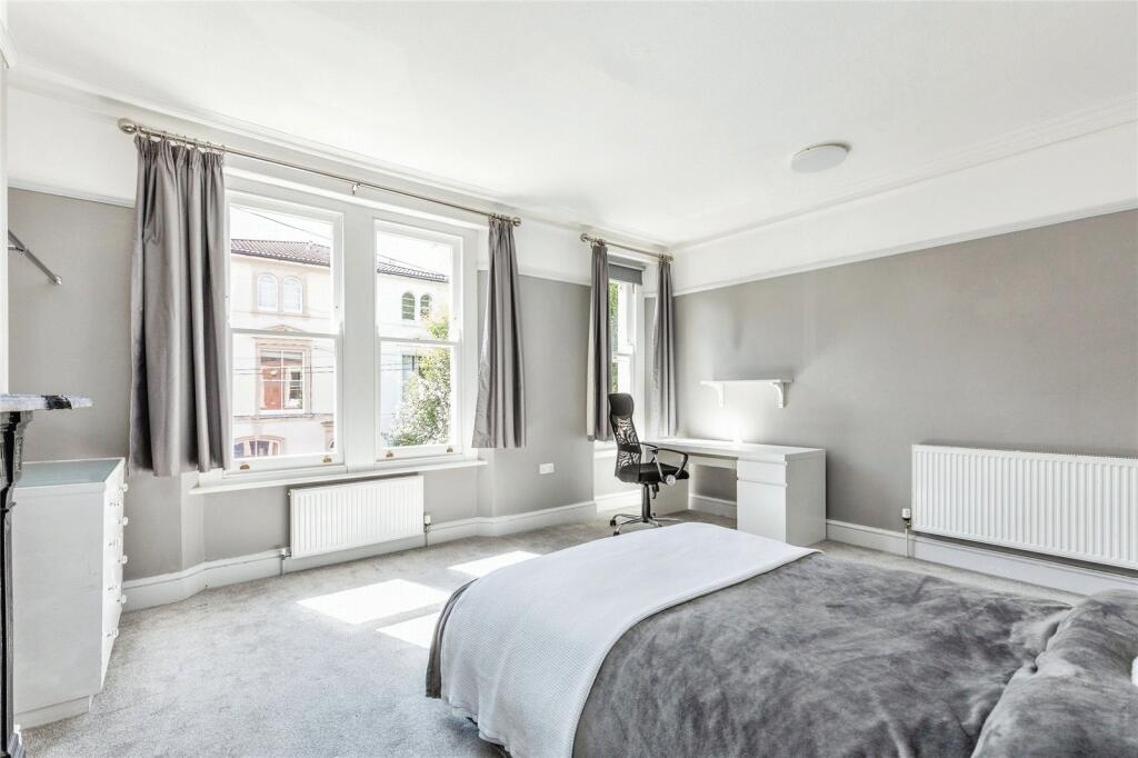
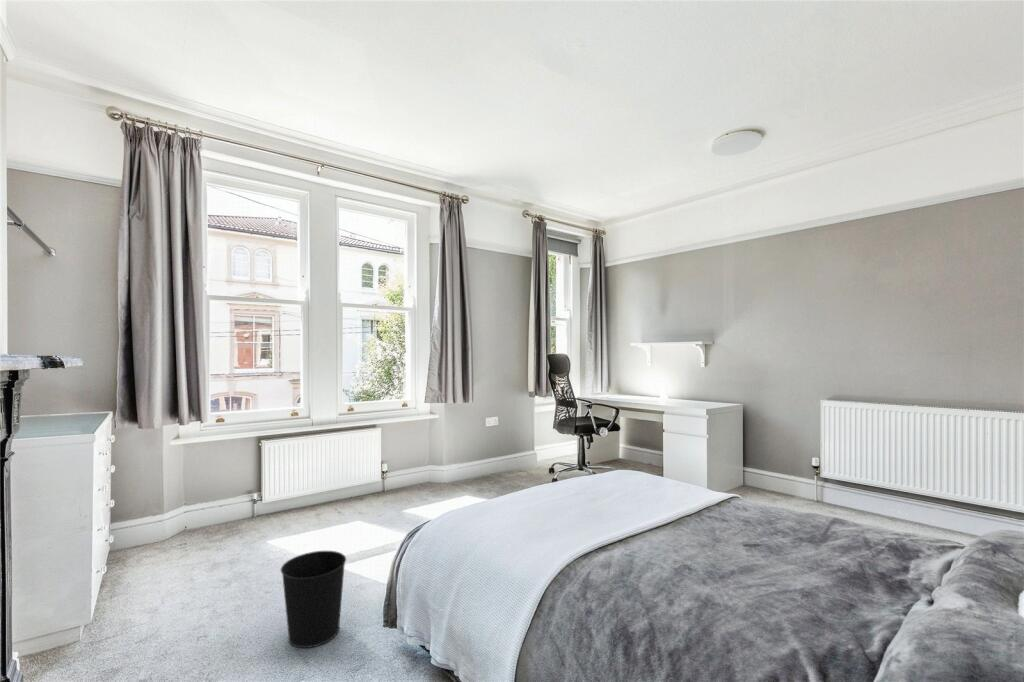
+ wastebasket (314, 598)
